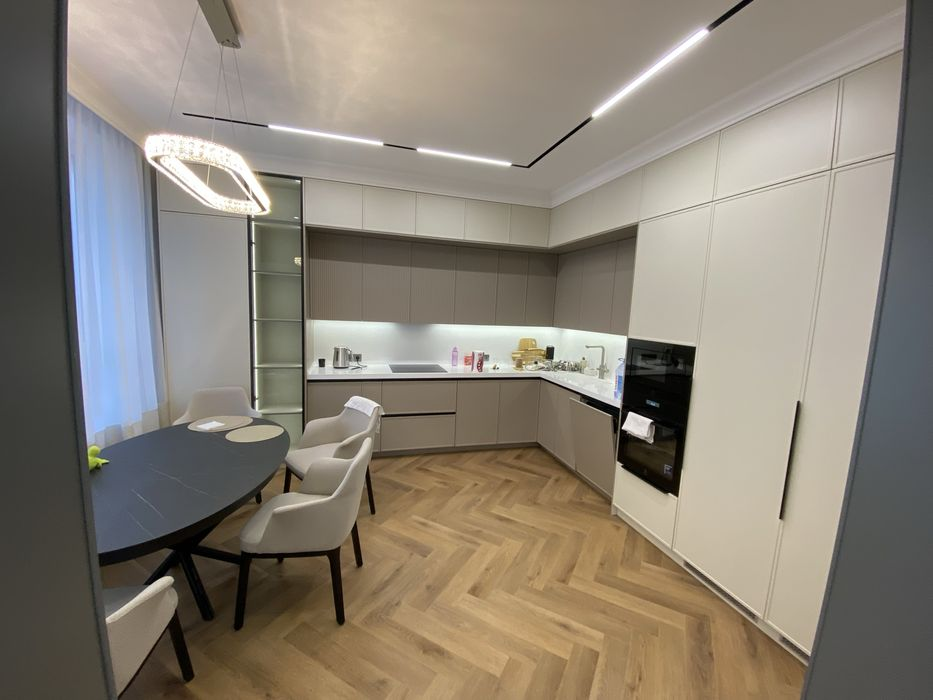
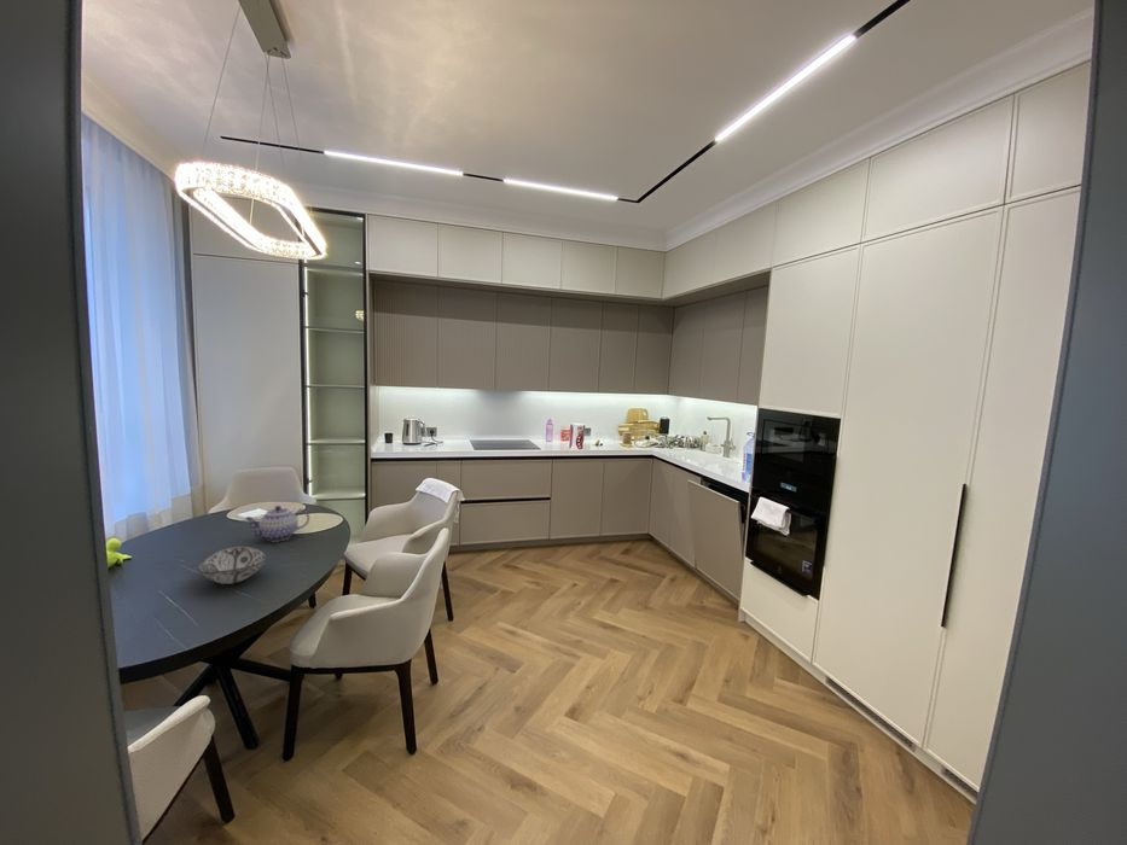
+ teapot (278, 521)
+ decorative bowl (233, 567)
